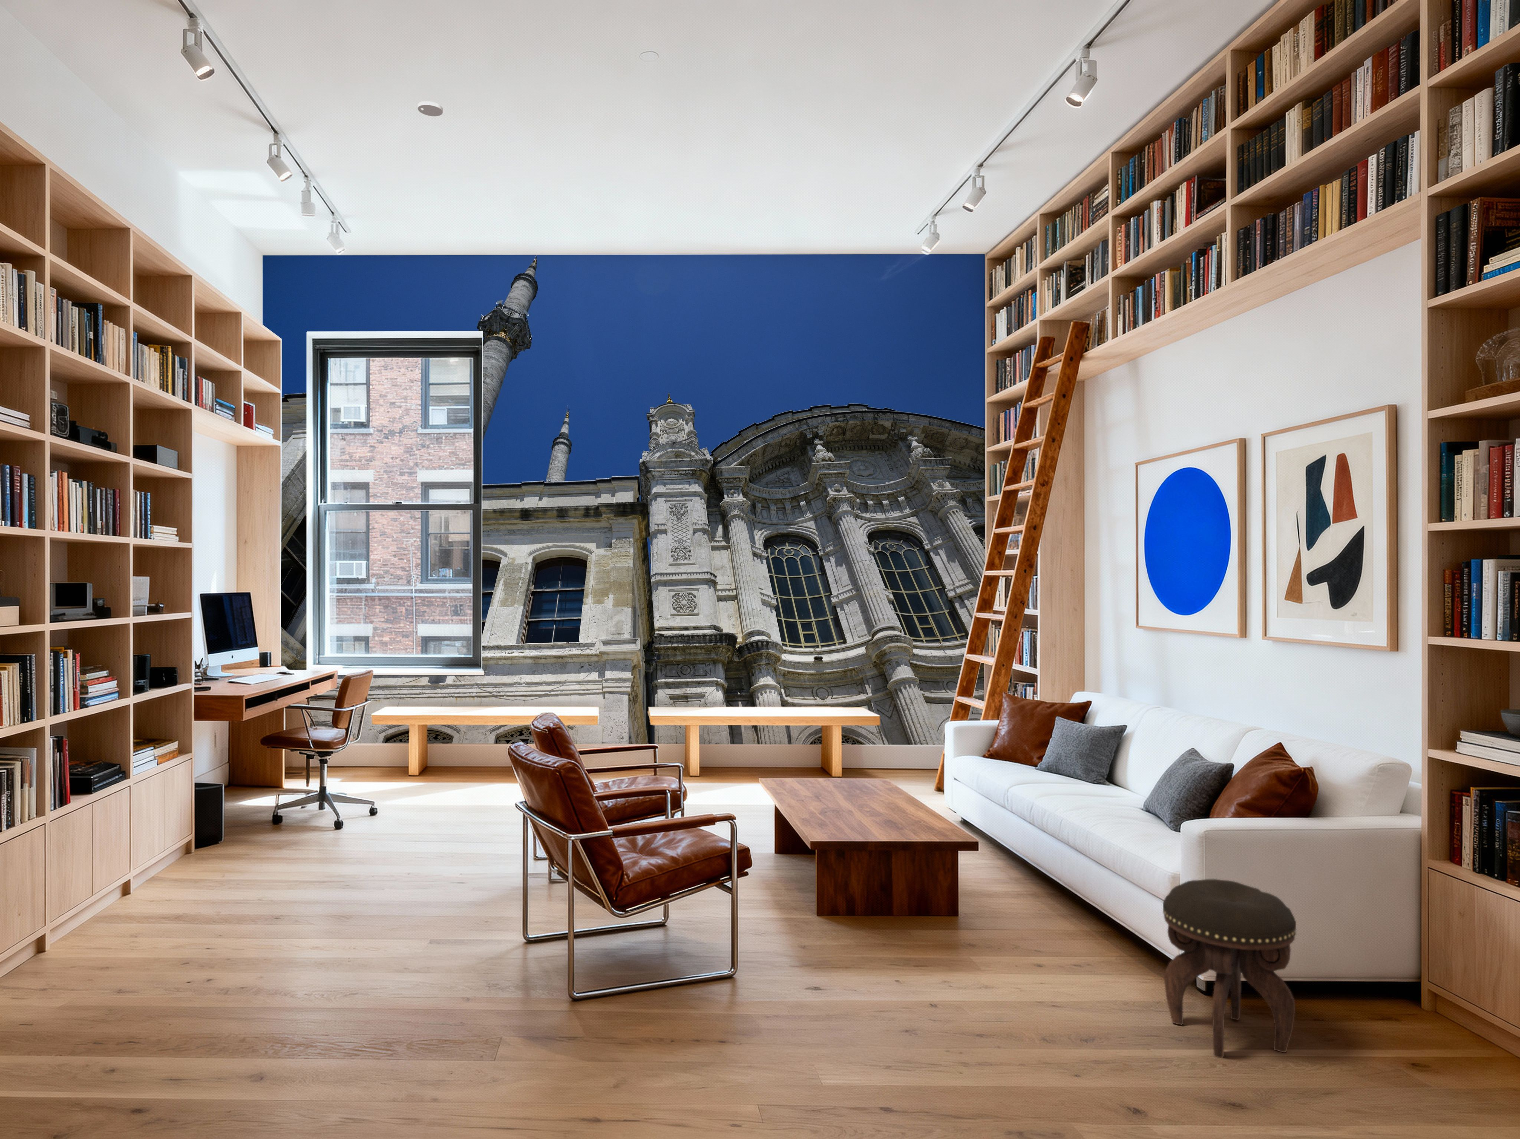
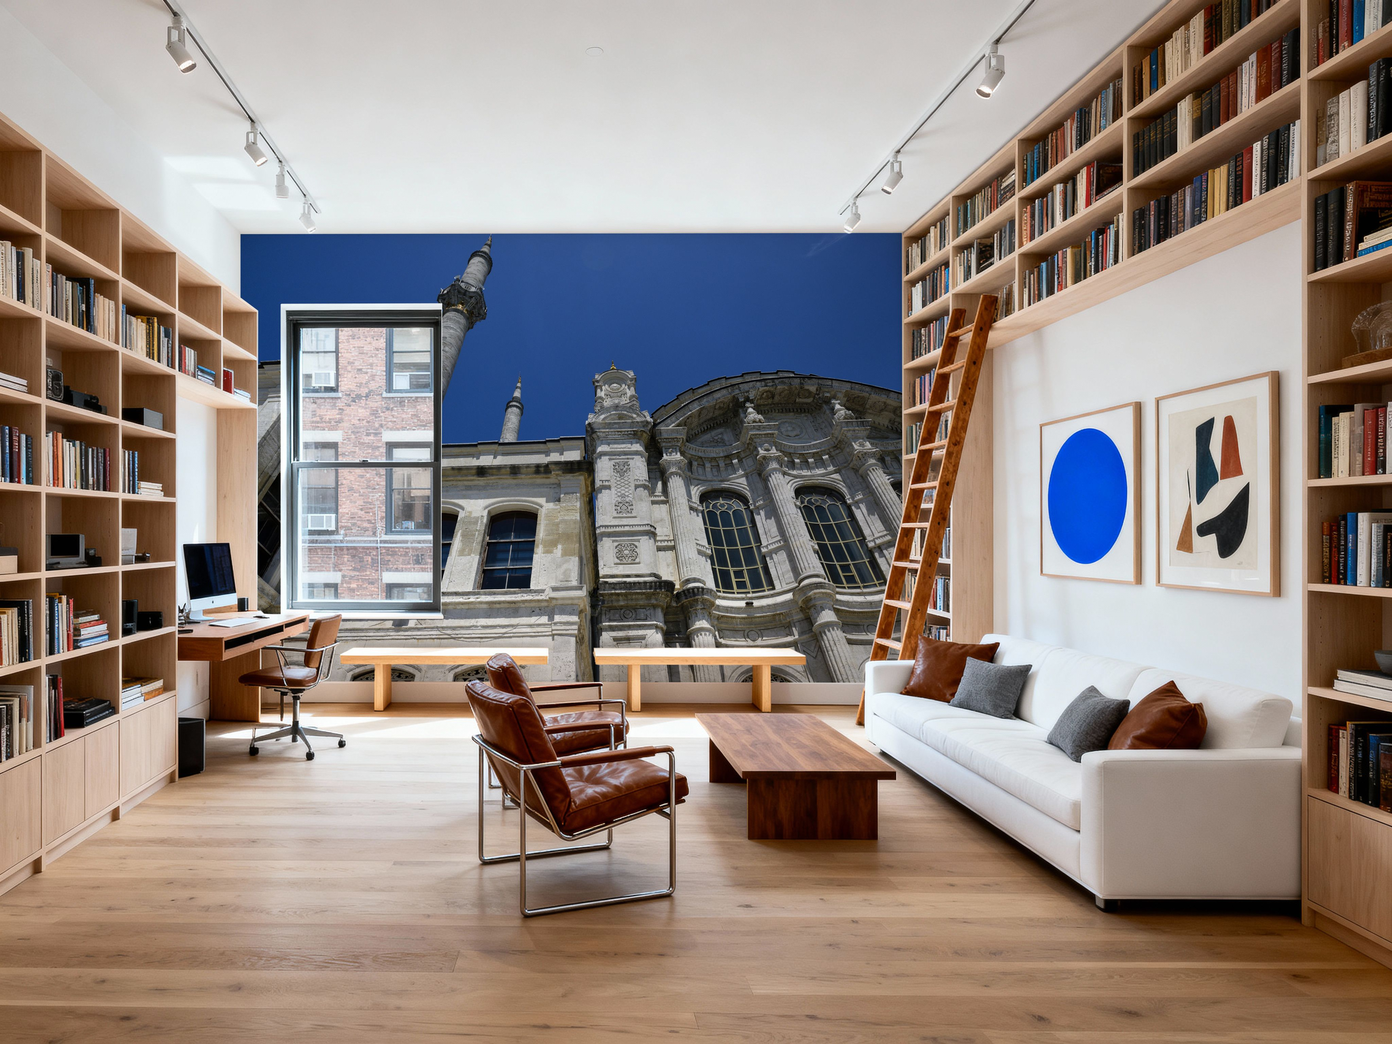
- footstool (1227, 963)
- smoke detector (430, 109)
